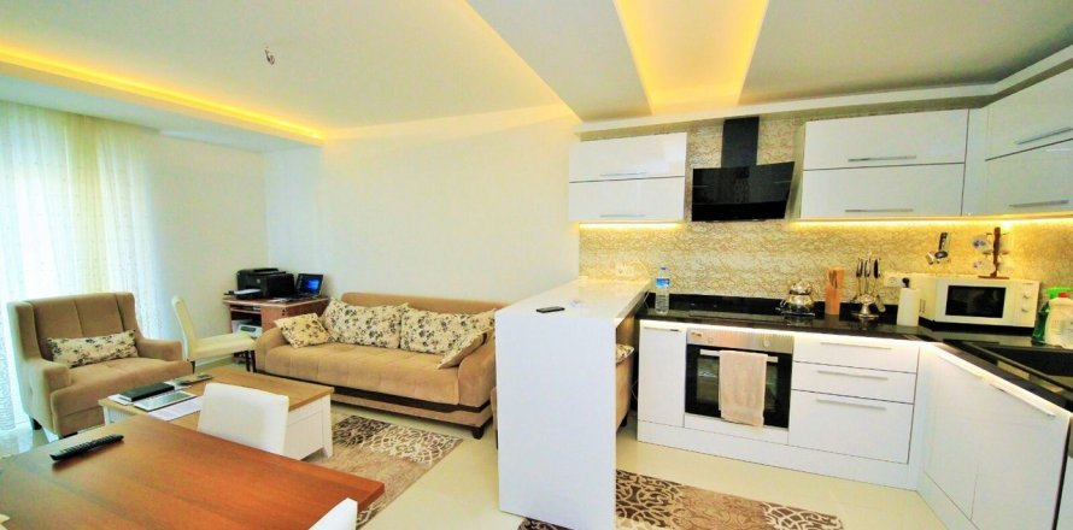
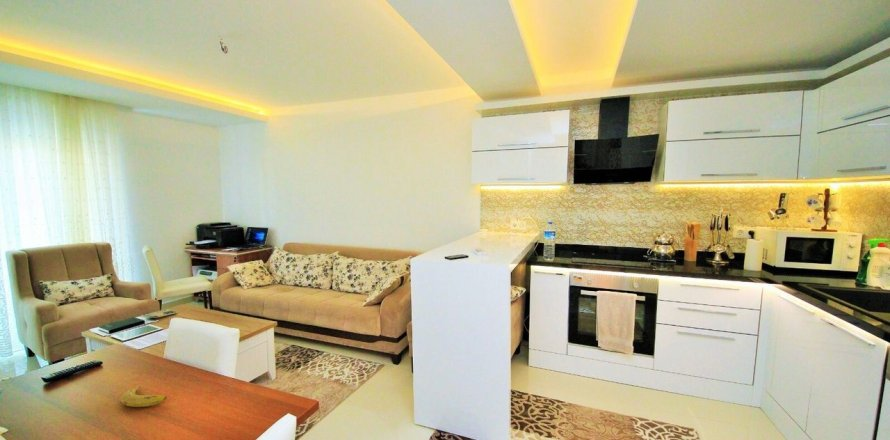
+ fruit (141, 395)
